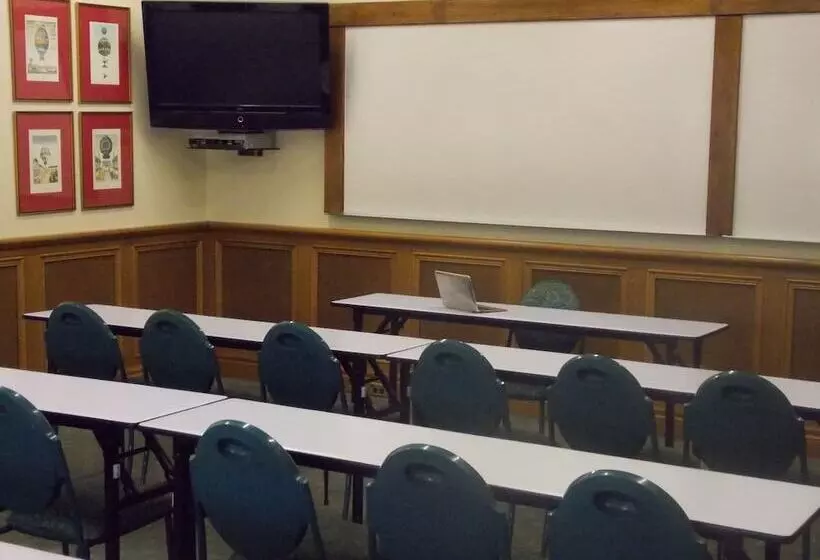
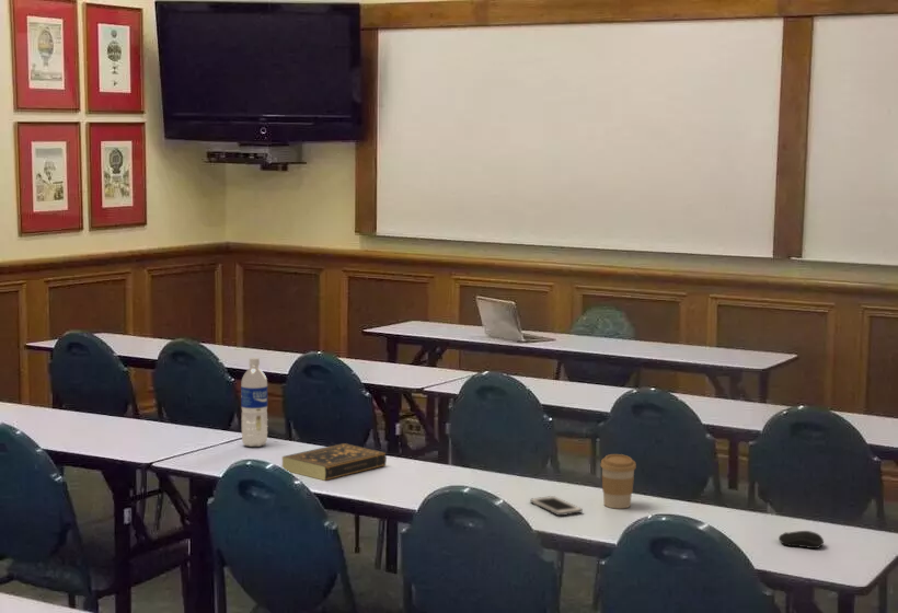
+ coffee cup (618, 481)
+ cell phone (555, 506)
+ water bottle (254, 402)
+ book (334, 461)
+ computer mouse (801, 537)
